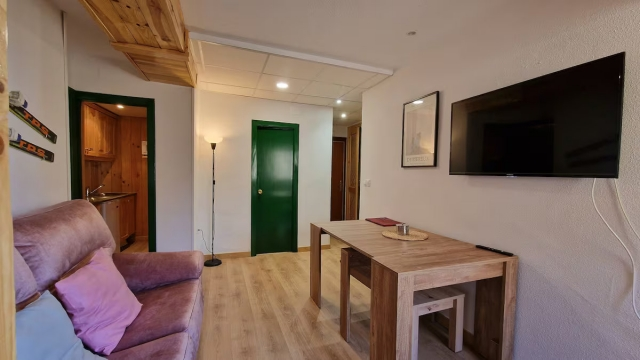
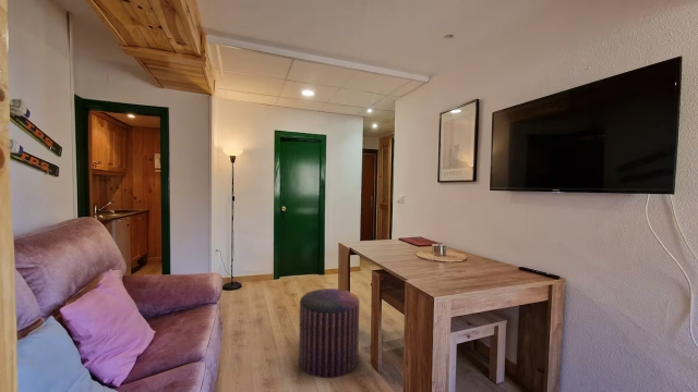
+ pouf (328, 328)
